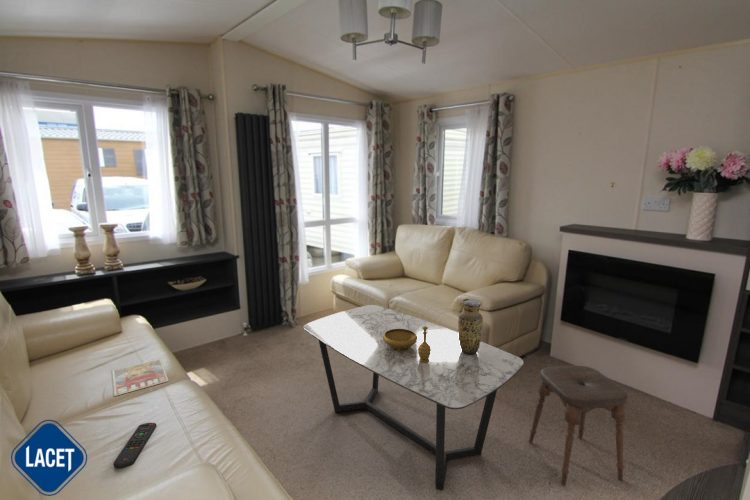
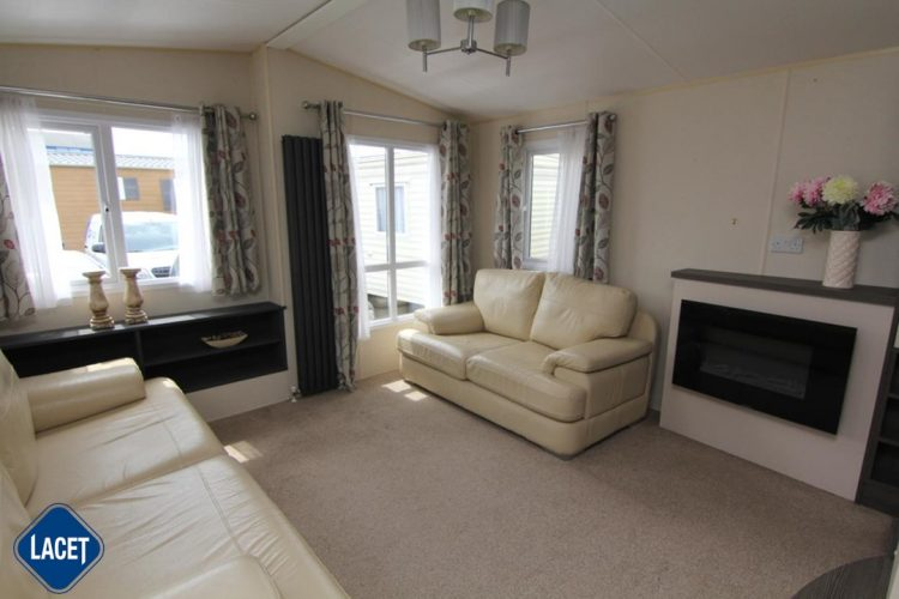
- vase (470, 326)
- magazine (139, 375)
- stool (577, 421)
- coffee table (401, 386)
- decorative bowl (408, 334)
- remote control (136, 443)
